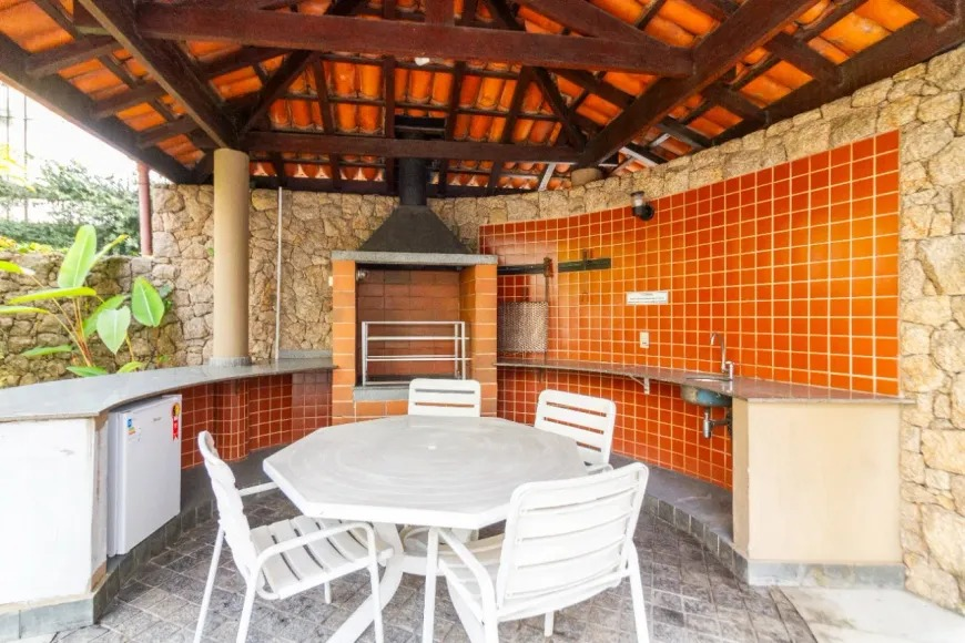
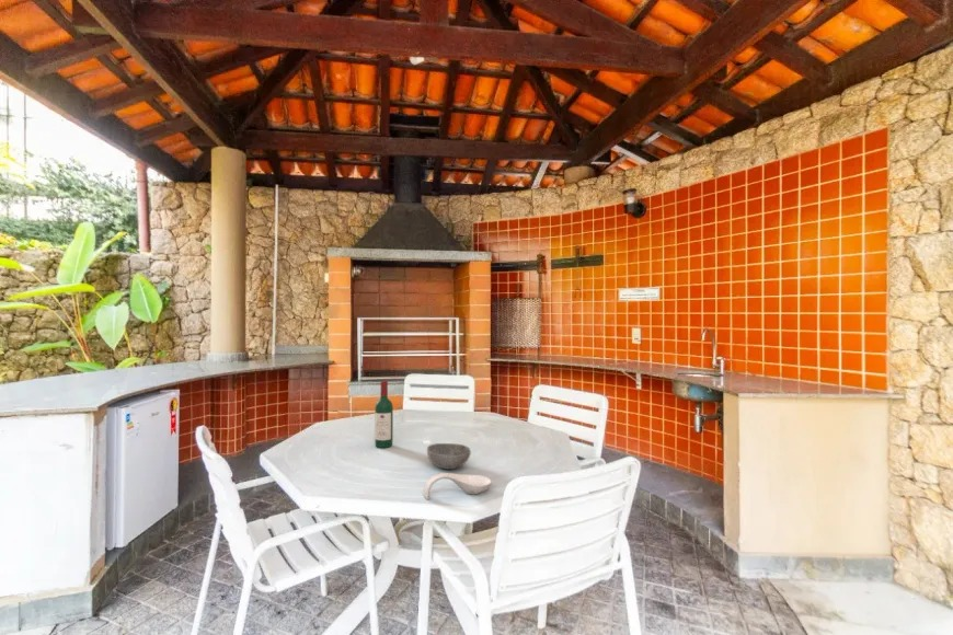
+ wine bottle (383, 413)
+ spoon rest (458, 483)
+ bowl (448, 457)
